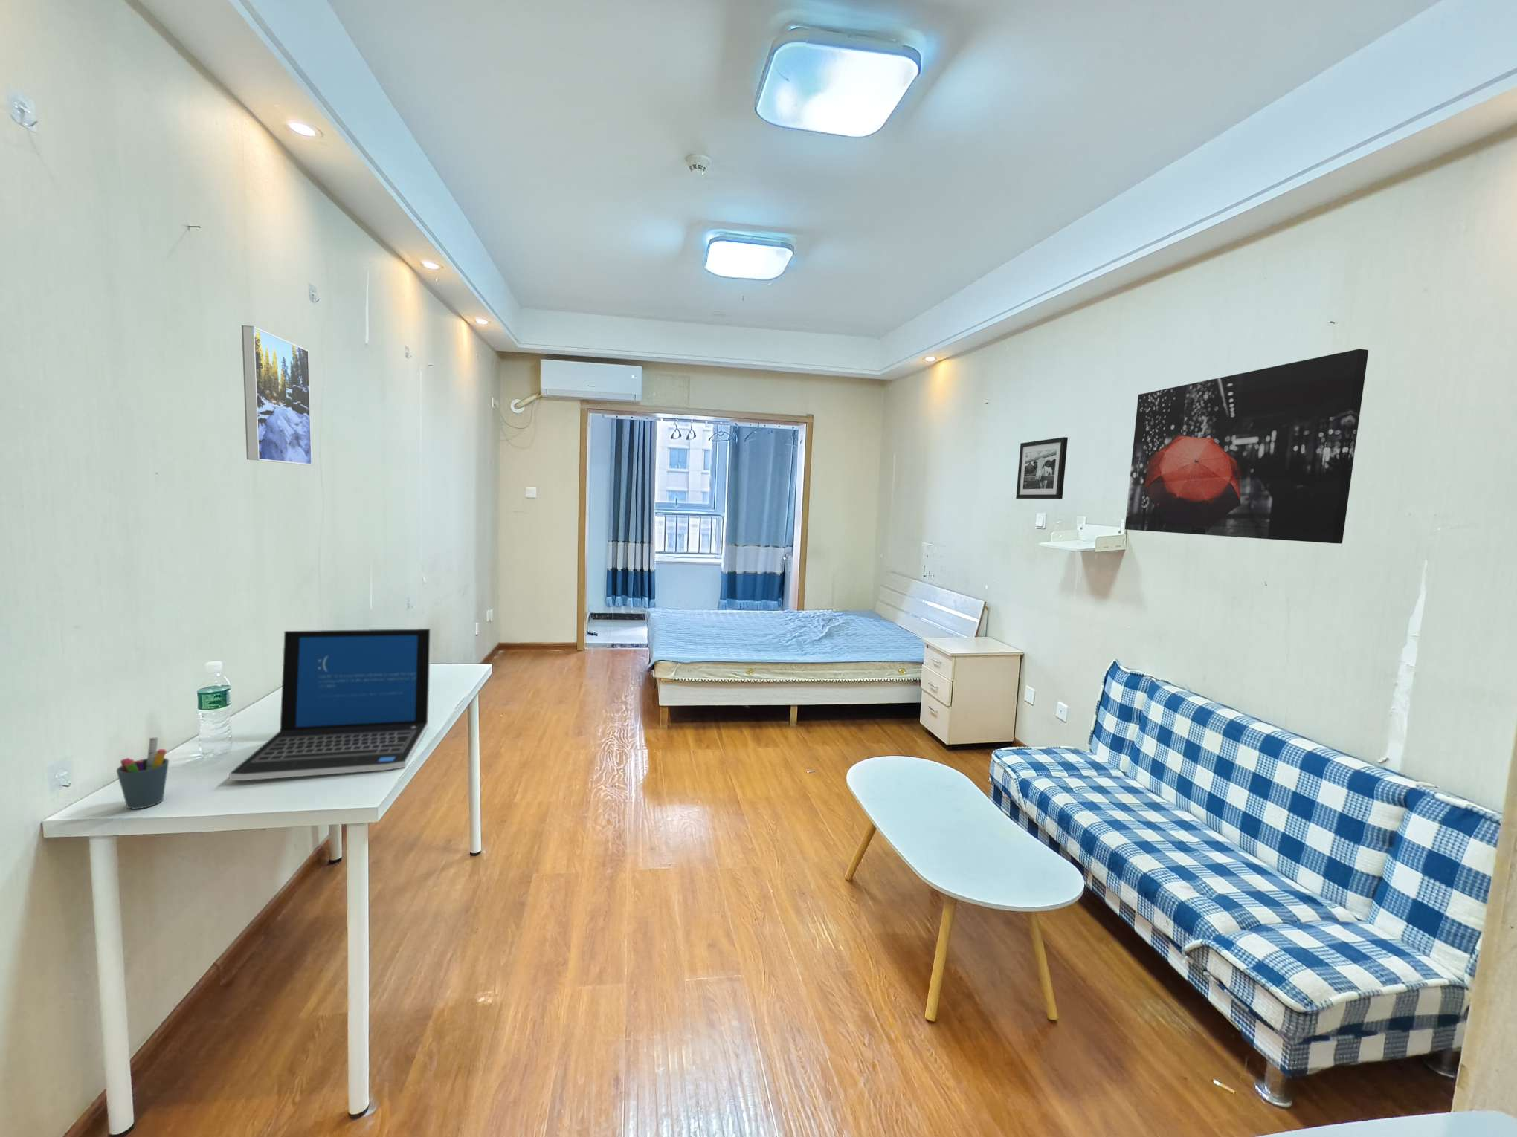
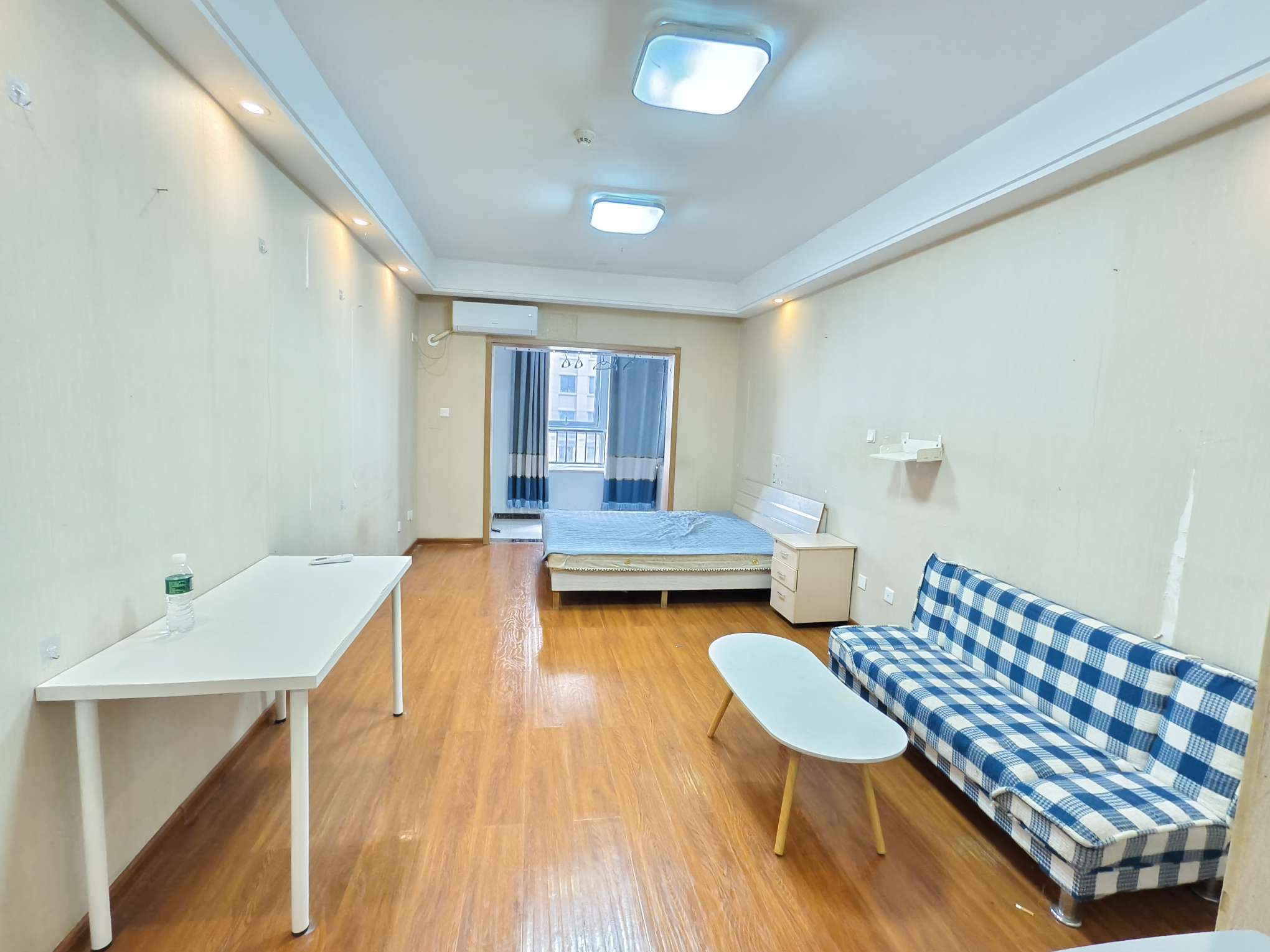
- pen holder (145, 774)
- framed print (280, 400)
- laptop (342, 695)
- picture frame (1040, 469)
- wall art (1223, 456)
